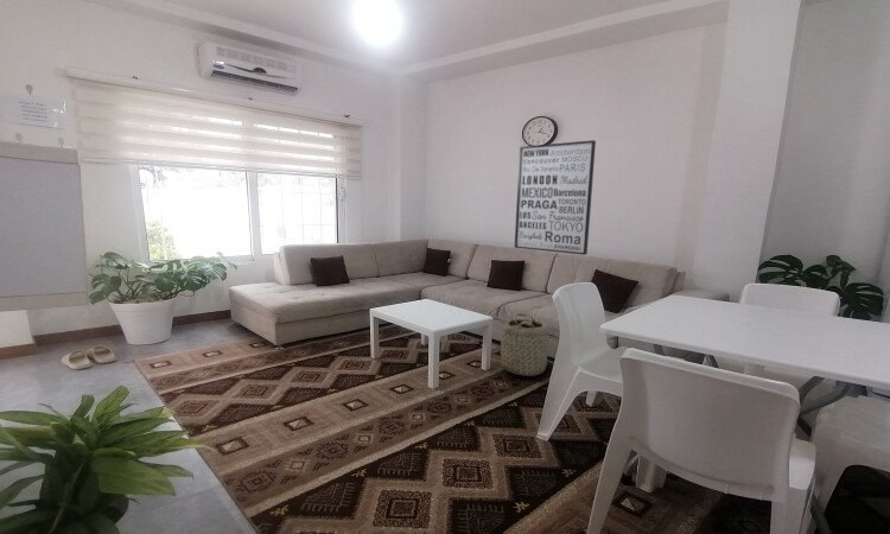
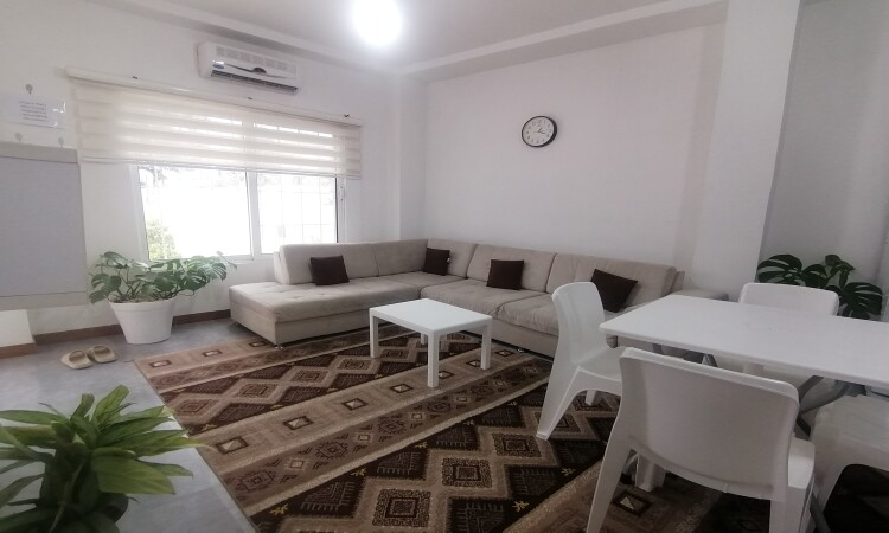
- wall art (552, 198)
- basket (526, 342)
